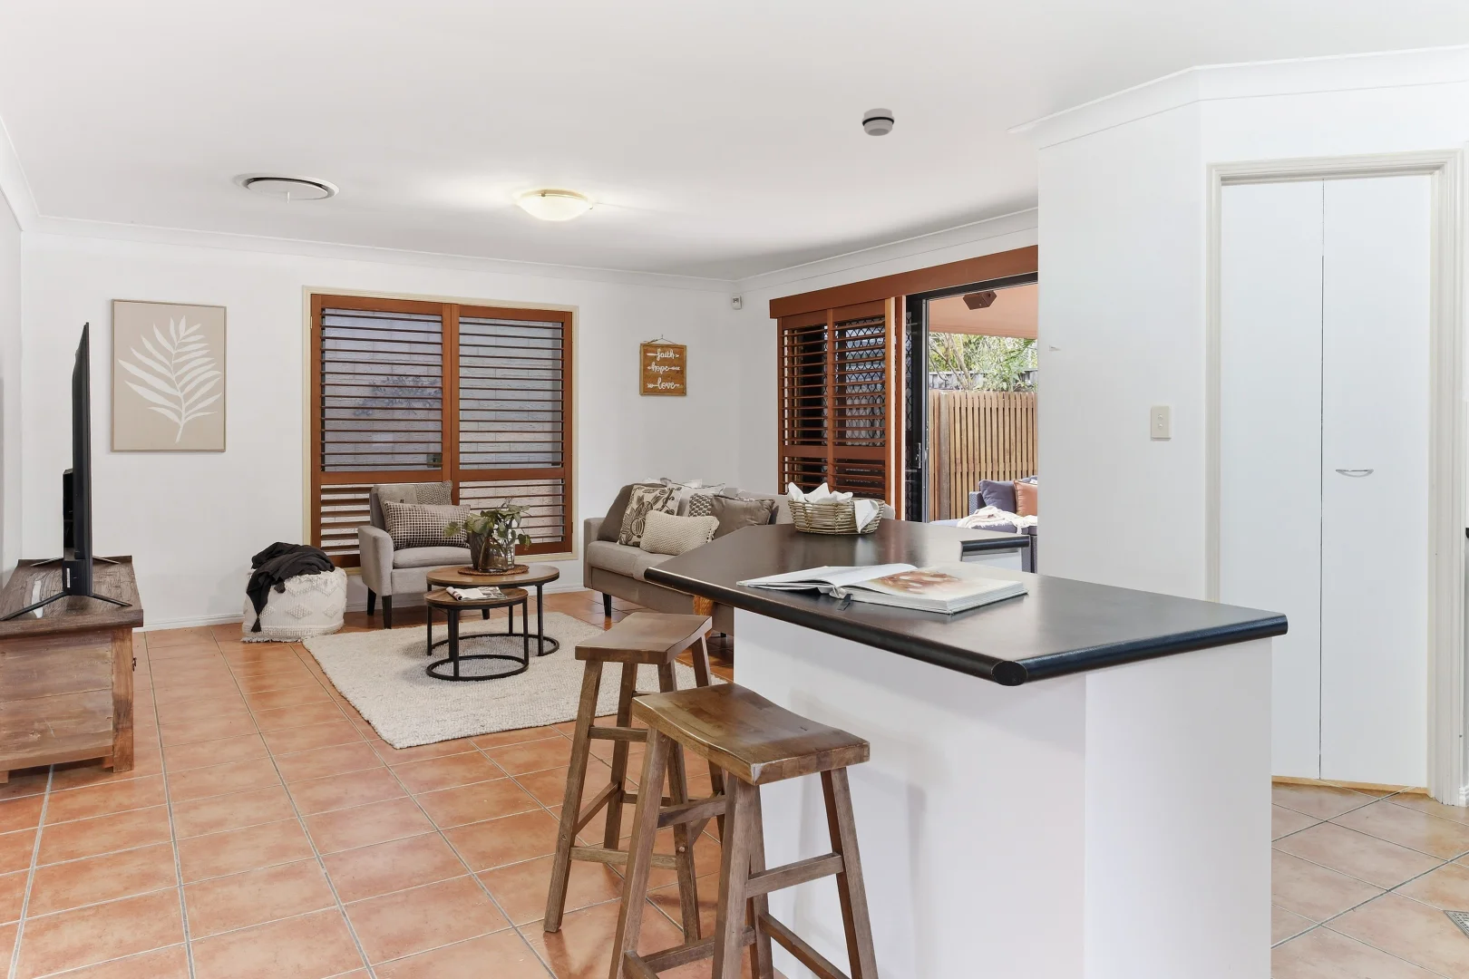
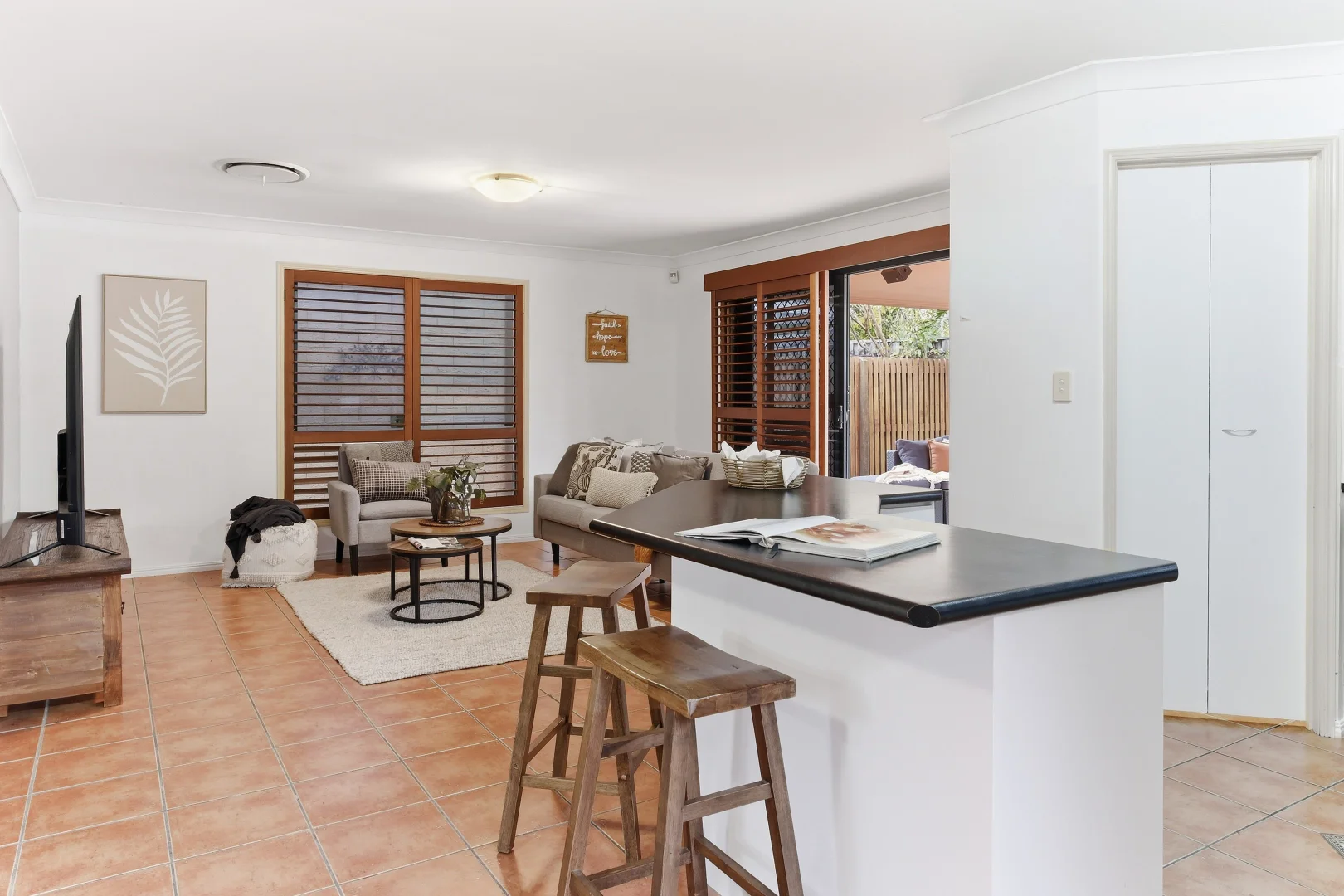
- smoke detector (878, 122)
